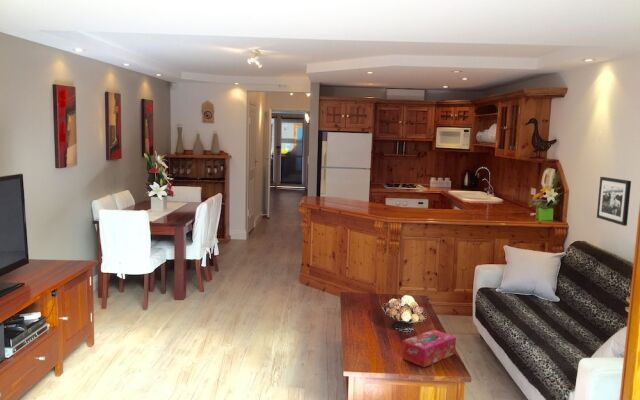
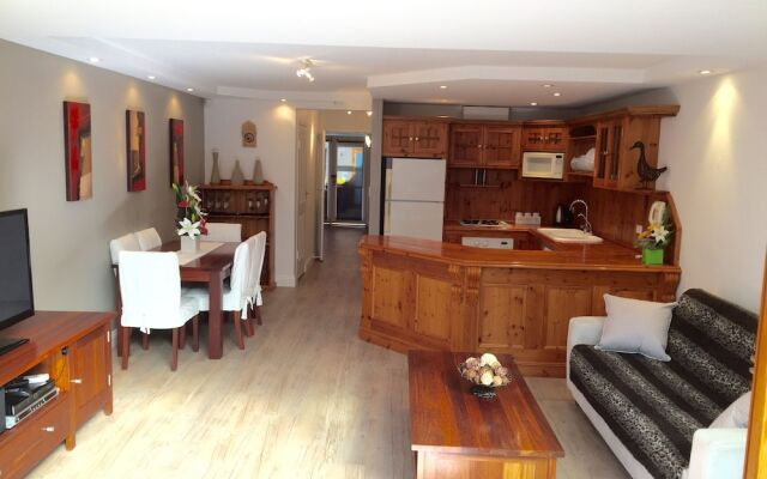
- picture frame (613, 200)
- tissue box (429, 347)
